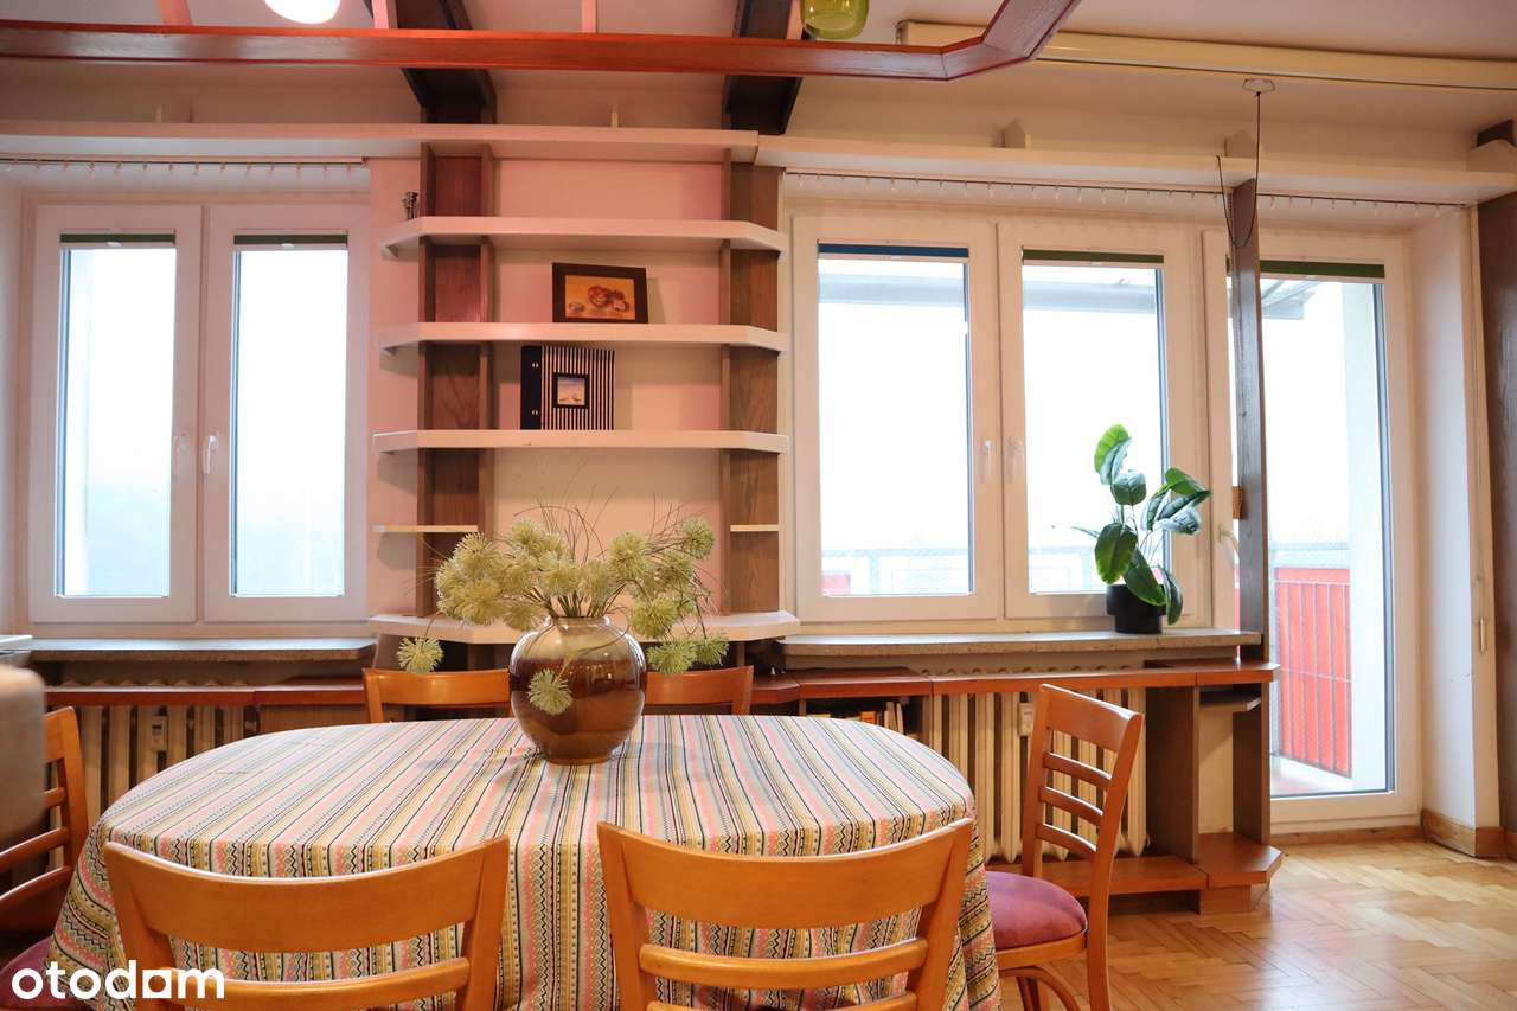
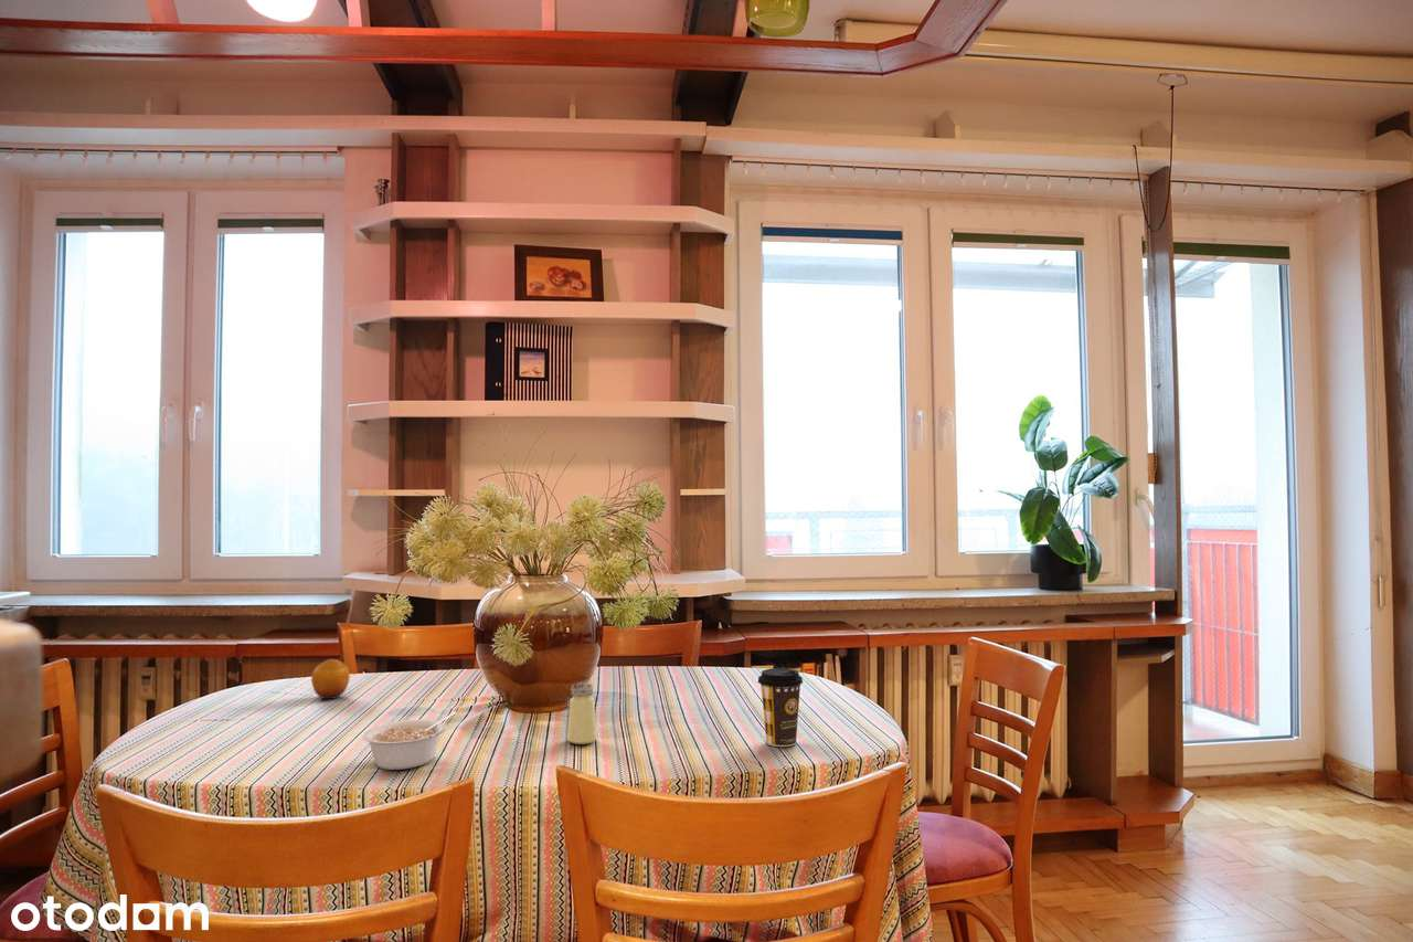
+ coffee cup (780, 707)
+ saltshaker (582, 711)
+ fruit (330, 678)
+ legume (406, 741)
